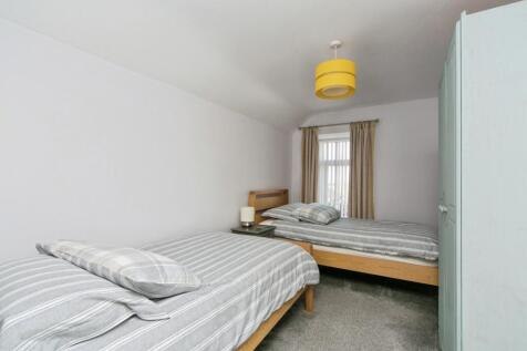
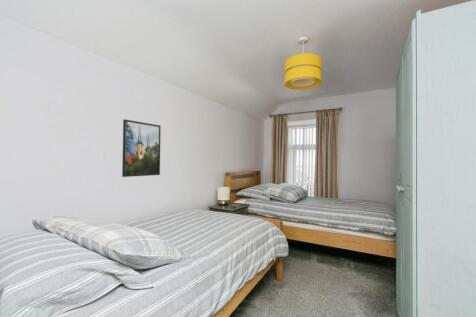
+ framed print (142, 149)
